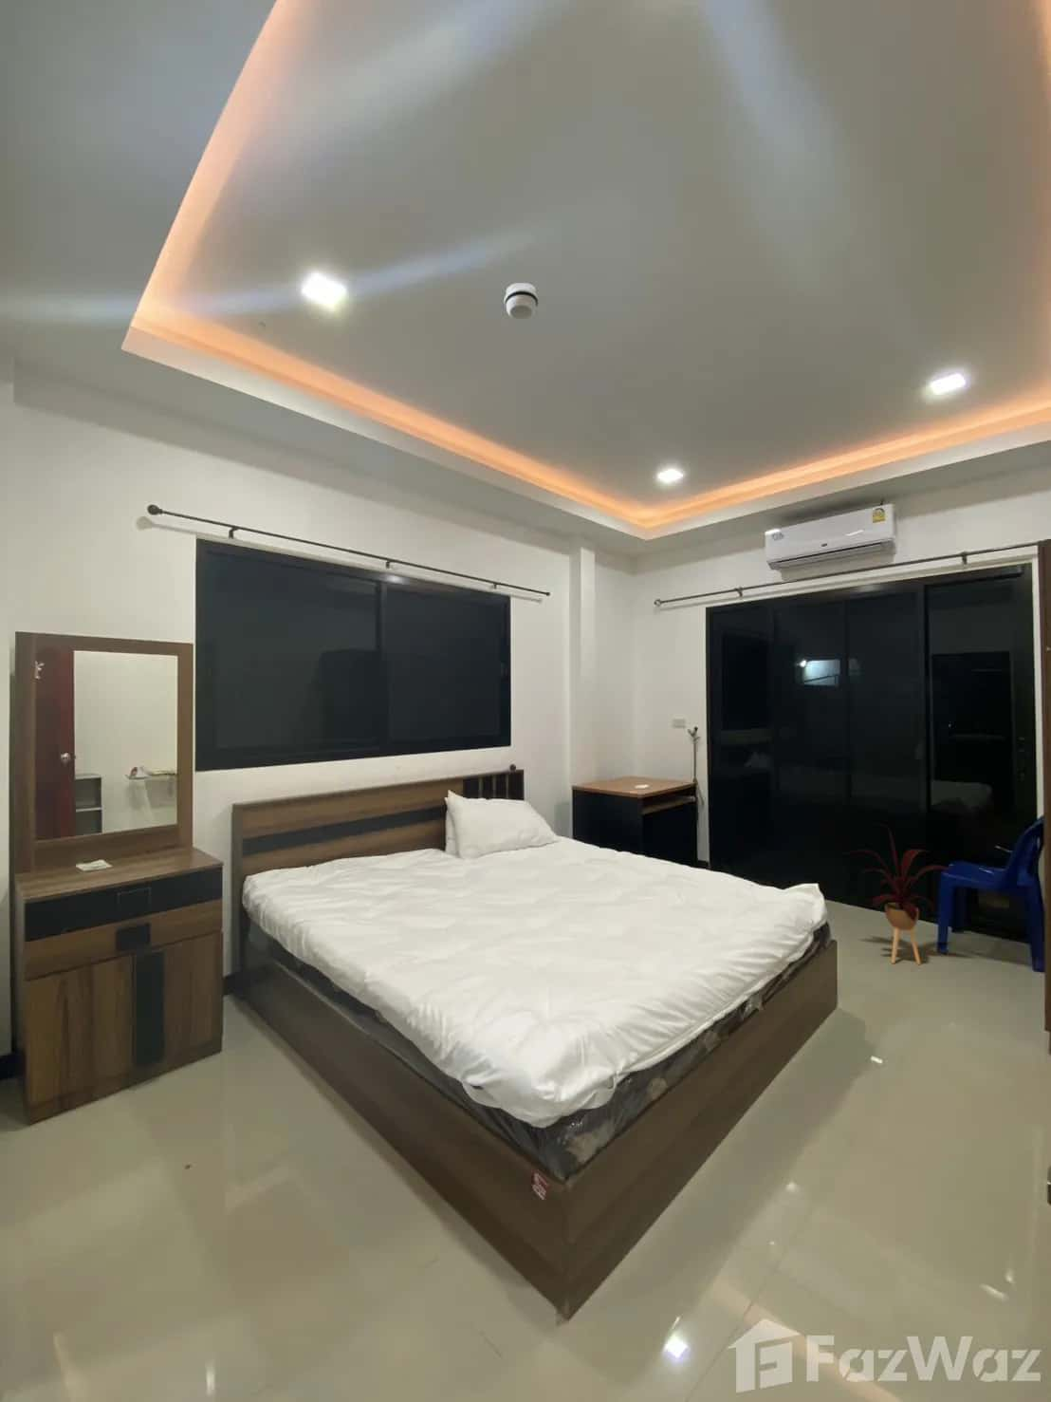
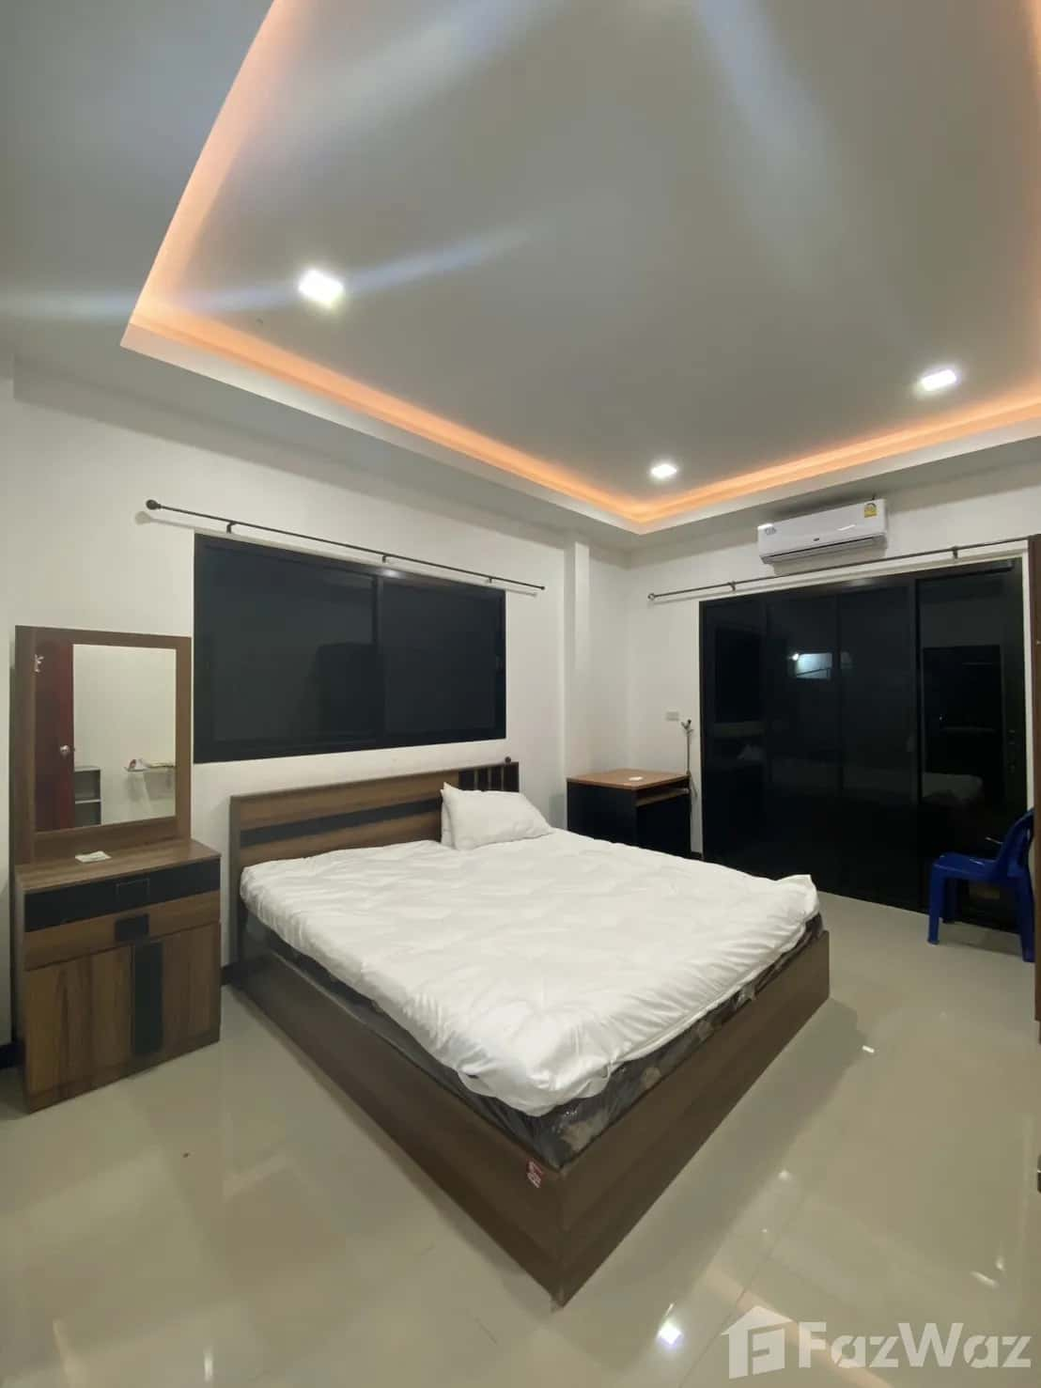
- house plant (896, 889)
- smoke detector (521, 302)
